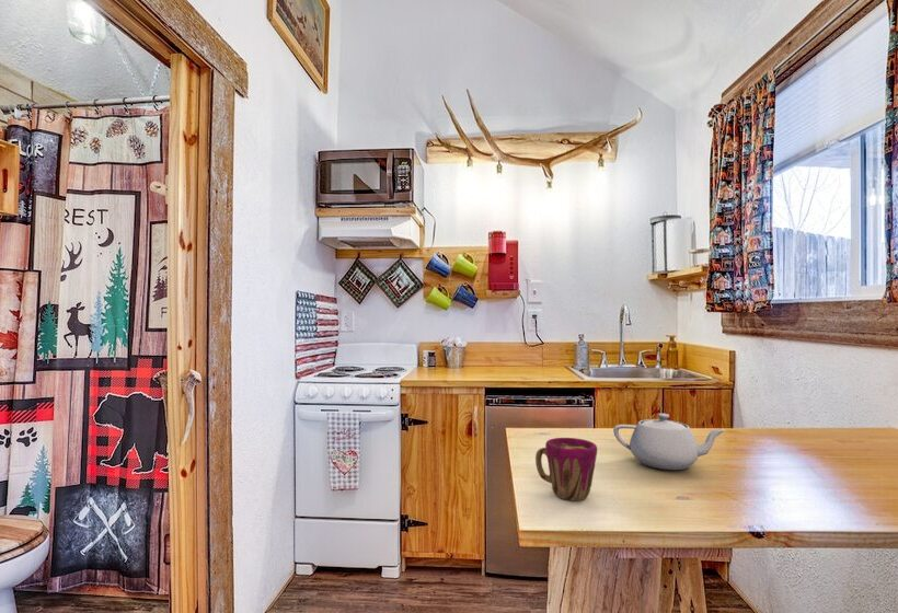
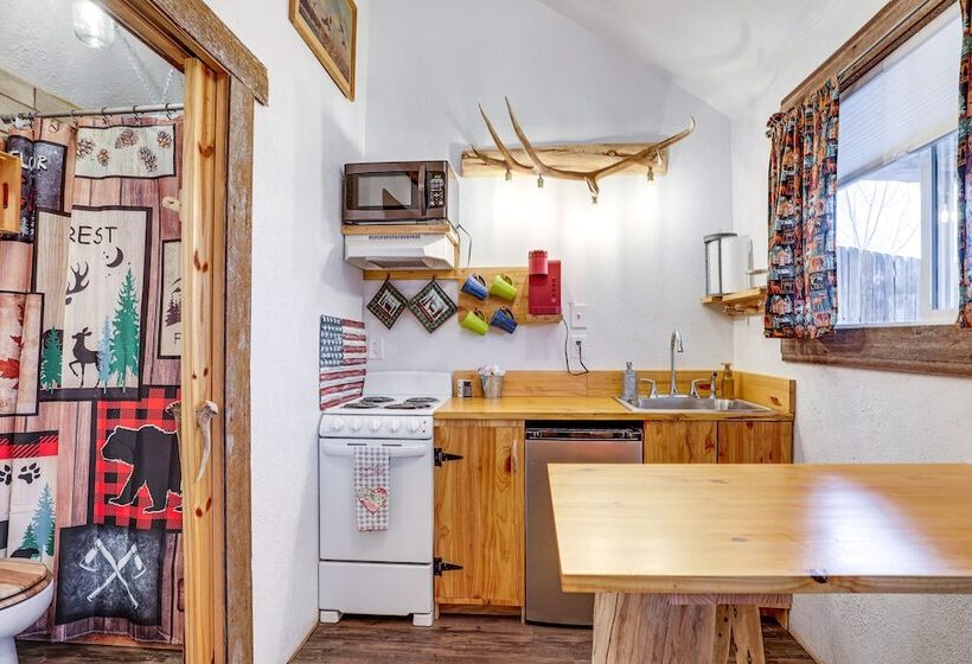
- cup (564, 467)
- teapot (666, 438)
